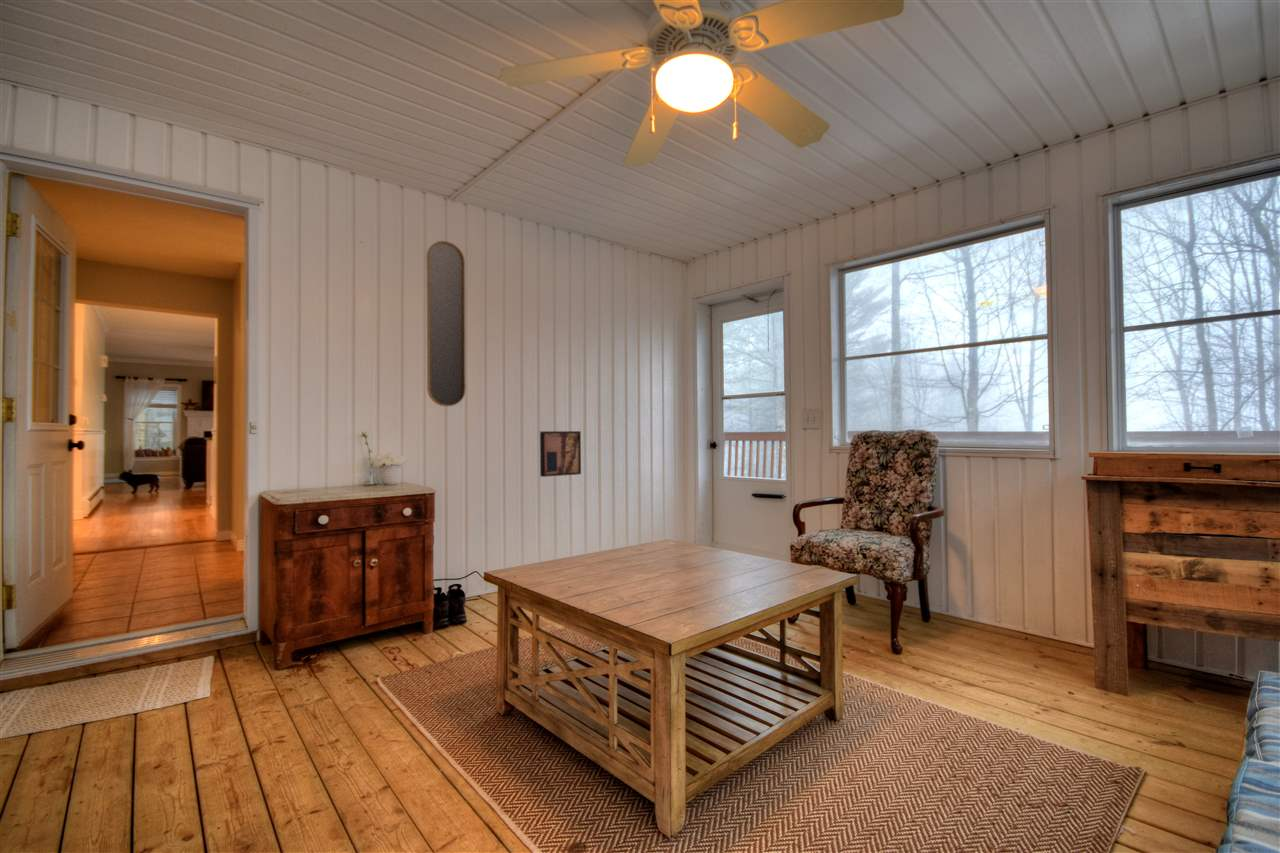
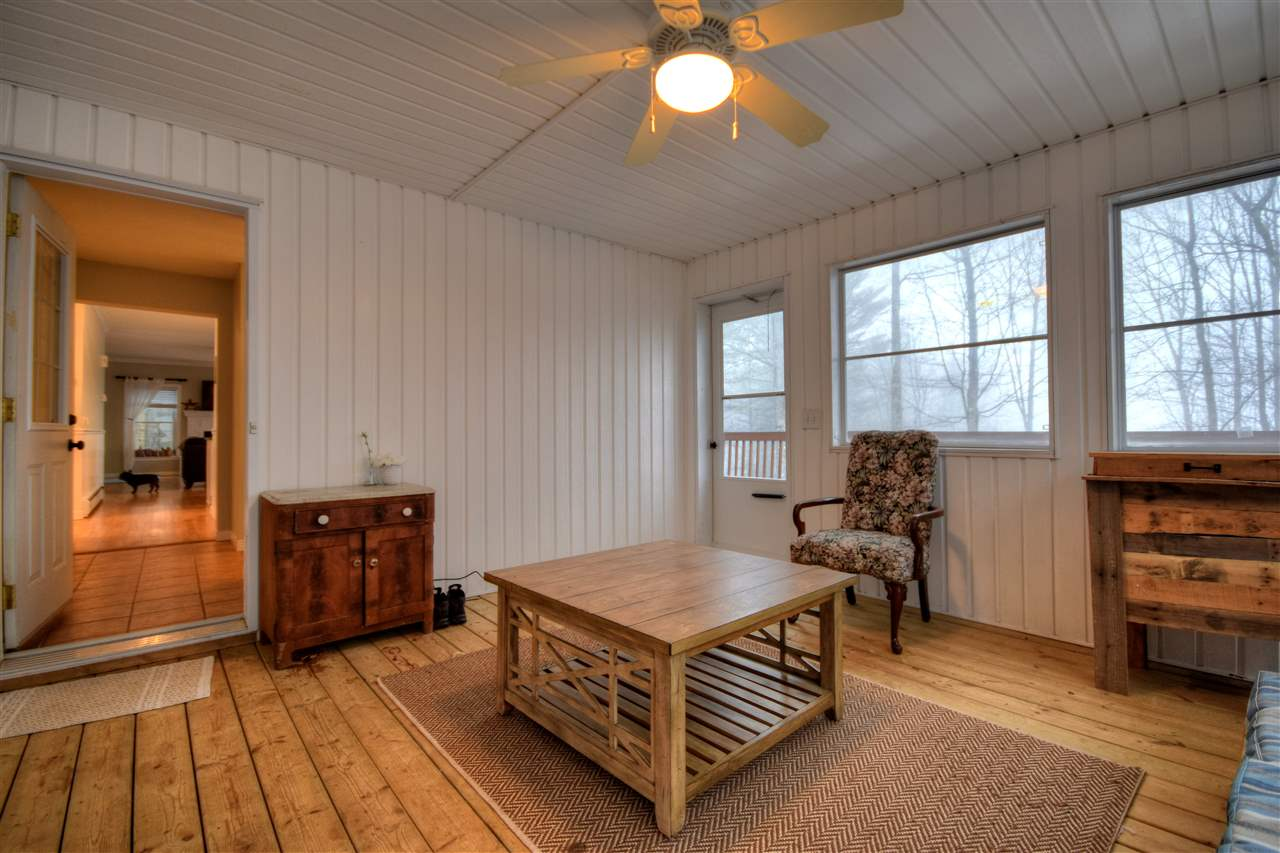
- home mirror (446, 324)
- wall art (560, 453)
